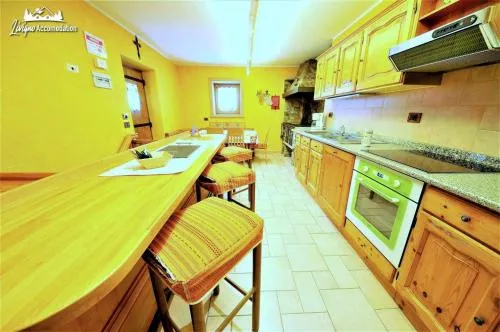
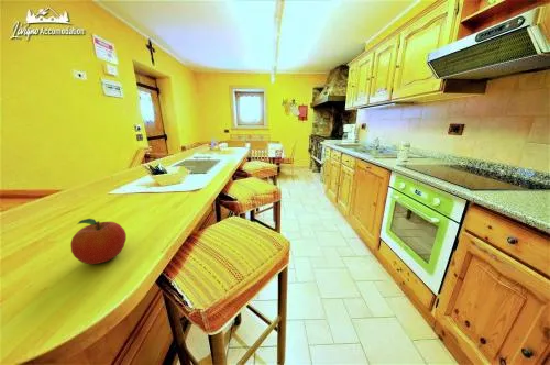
+ fruit (99, 237)
